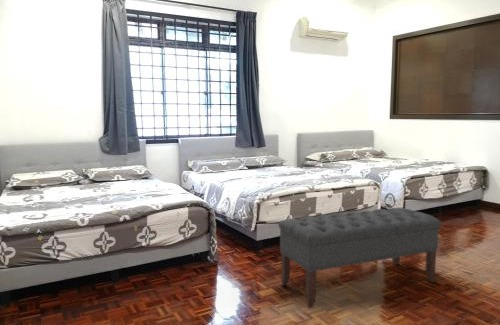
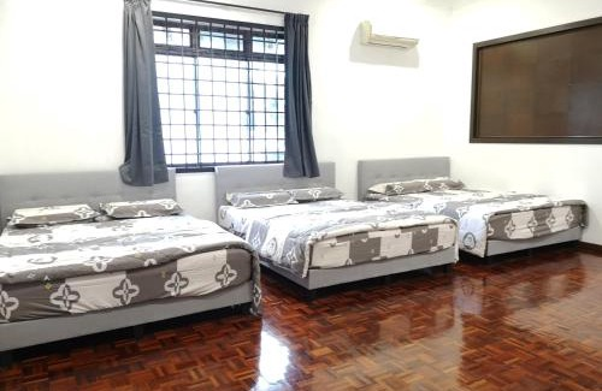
- bench (359, 250)
